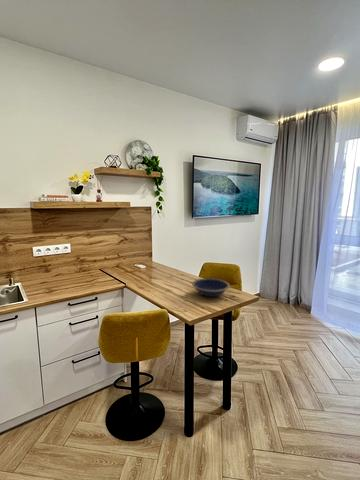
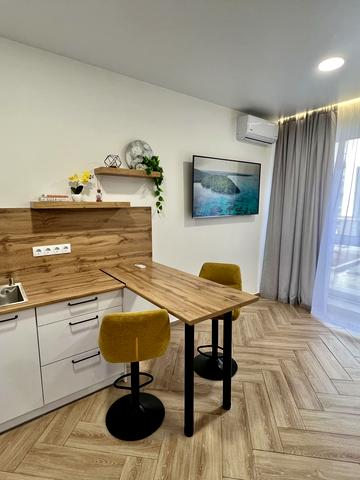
- bowl (210, 289)
